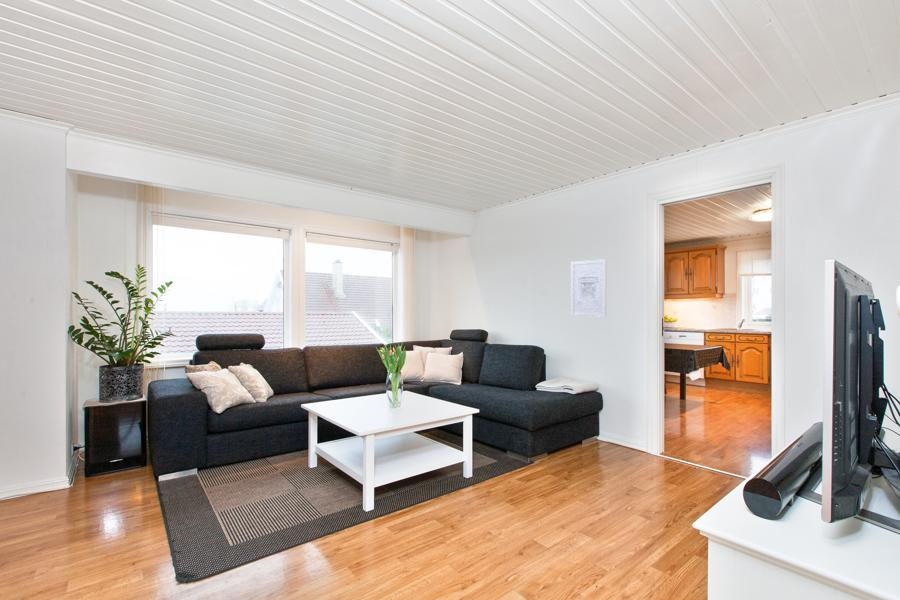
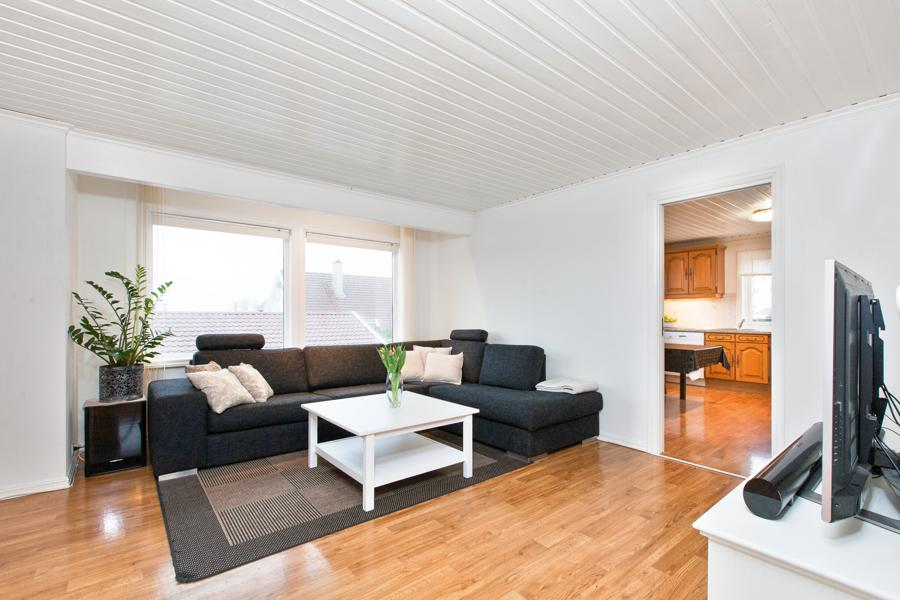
- wall art (587, 288)
